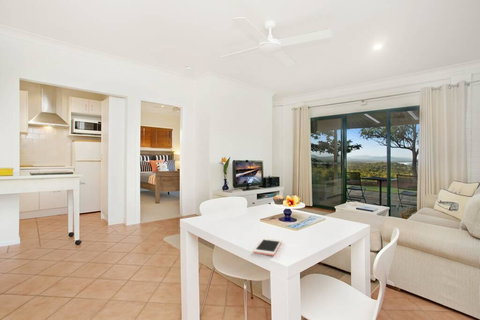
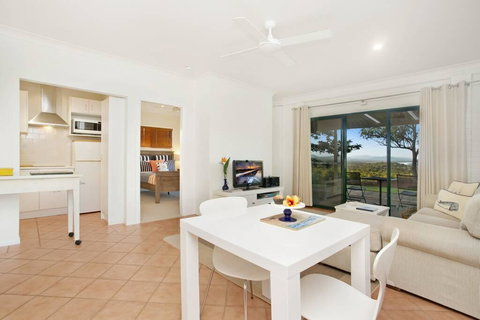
- cell phone (268, 246)
